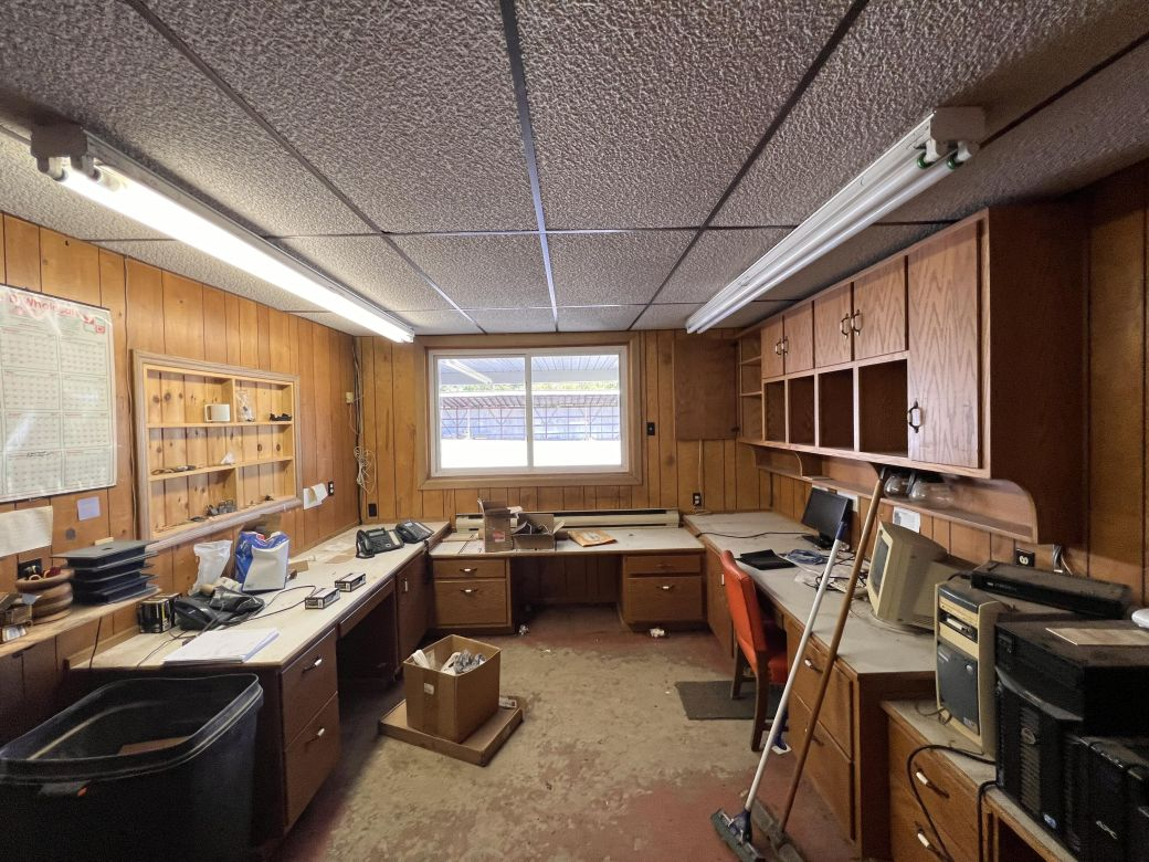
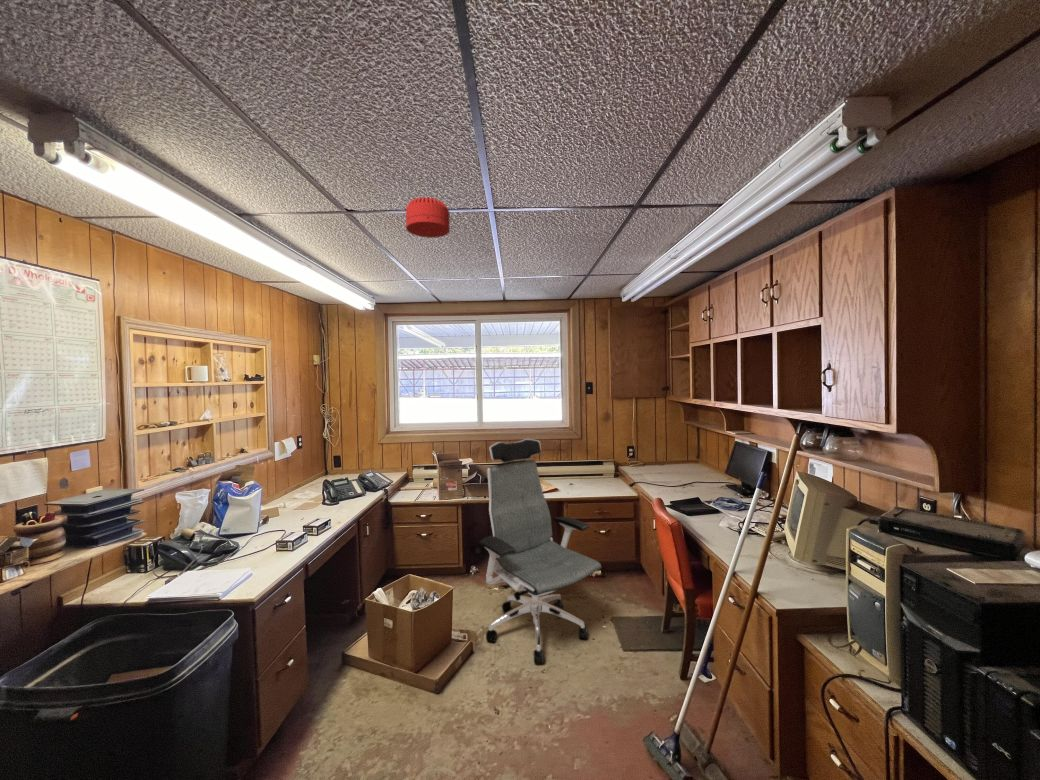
+ office chair (534, 538)
+ smoke detector (427, 217)
